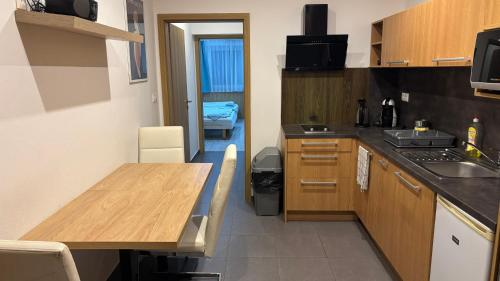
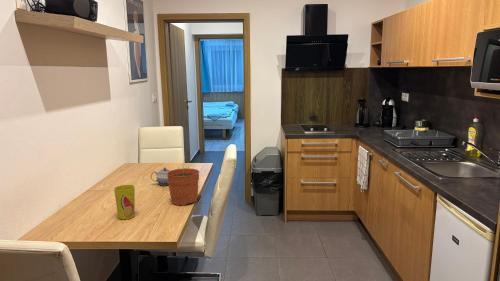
+ plant pot (183, 179)
+ teapot (165, 175)
+ cup (125, 202)
